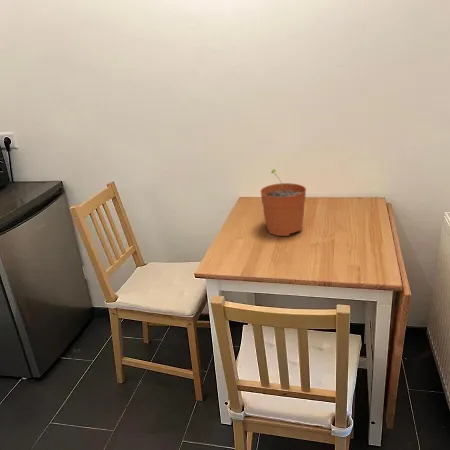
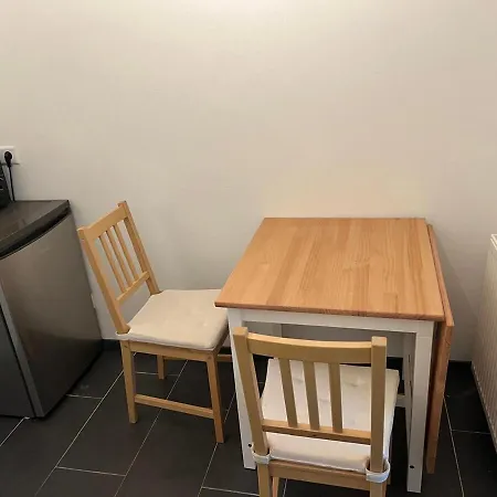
- plant pot (283, 199)
